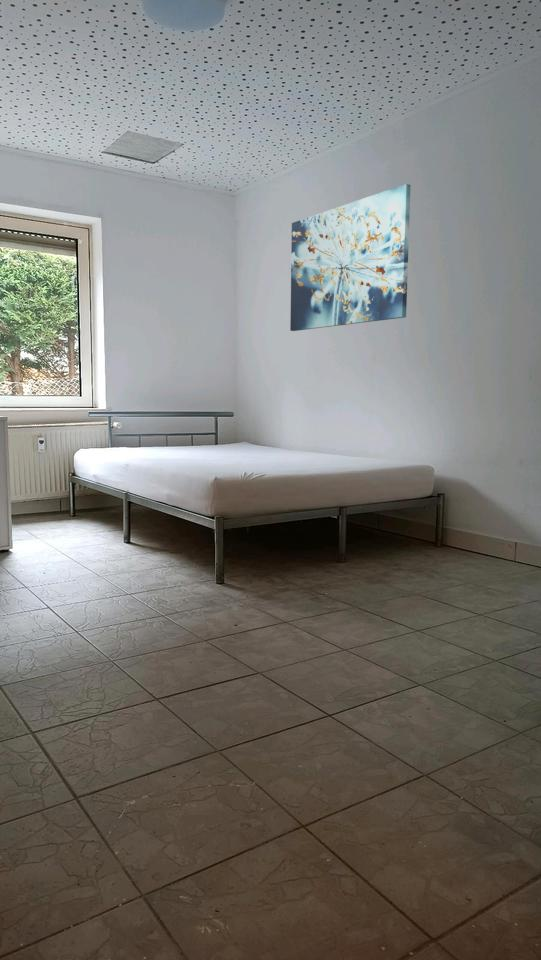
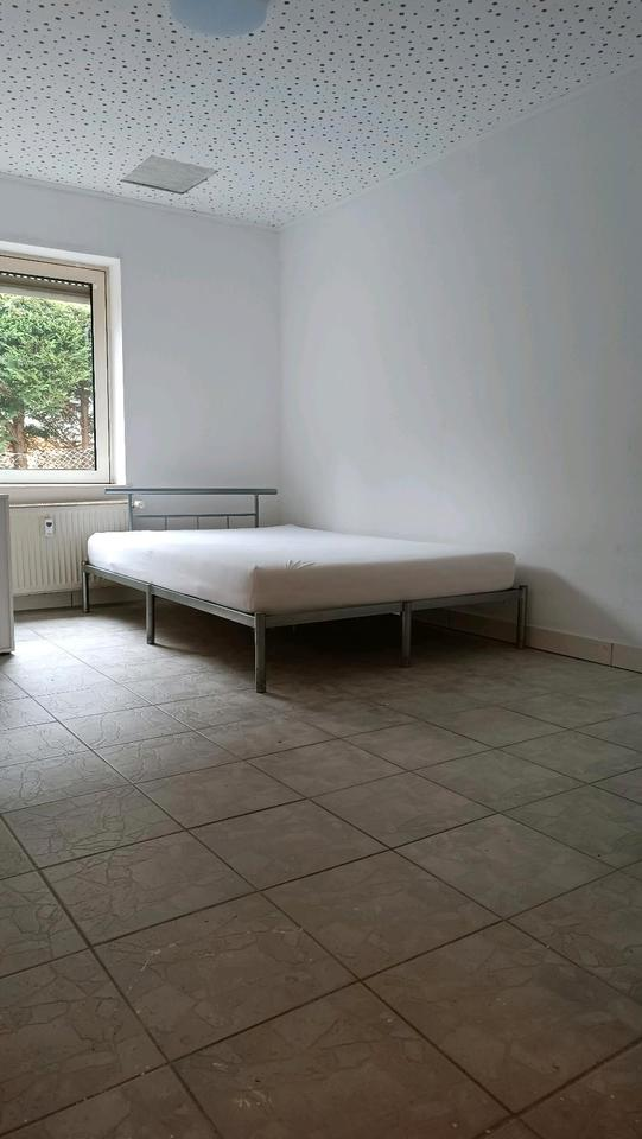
- wall art (343, 265)
